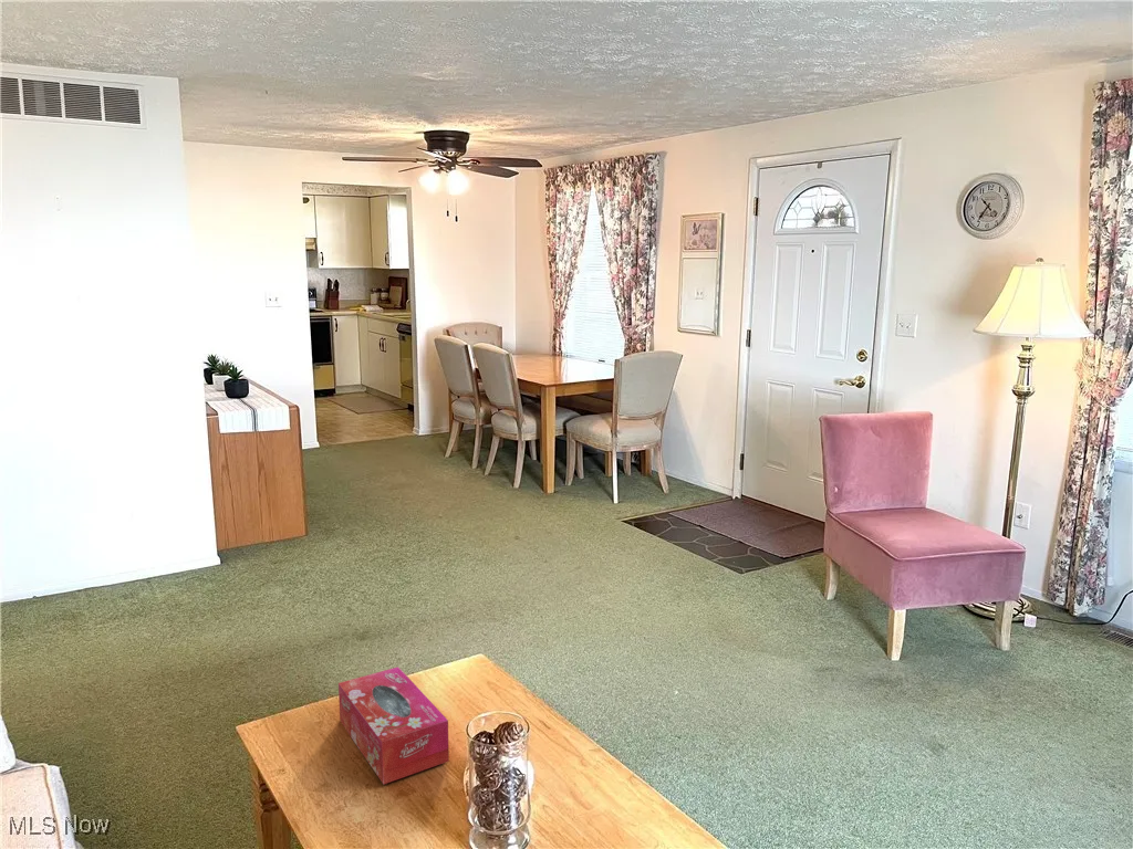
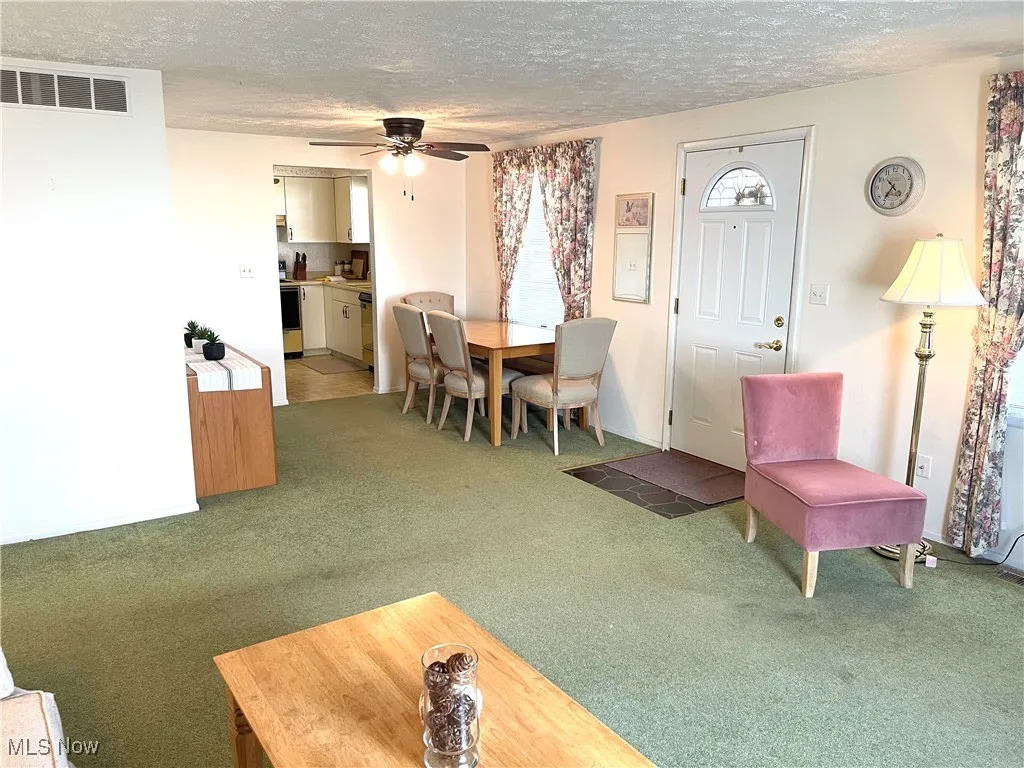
- tissue box (391, 721)
